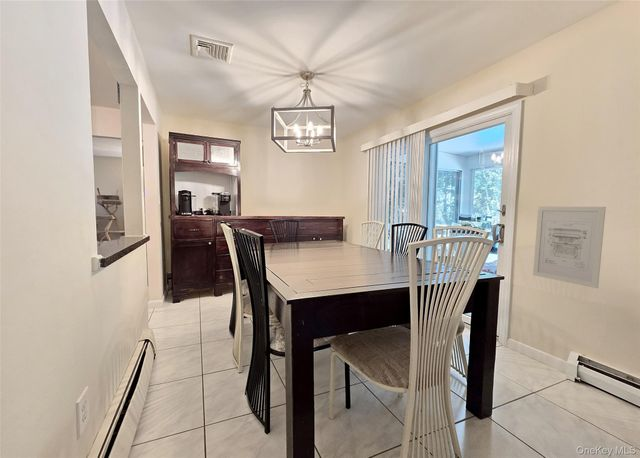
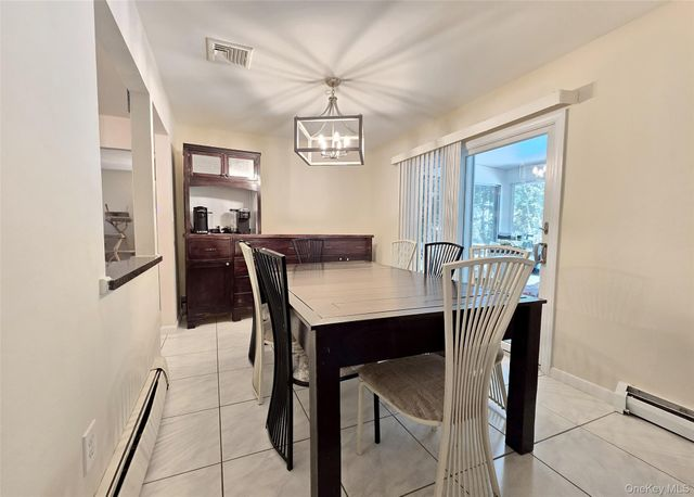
- wall art (565, 244)
